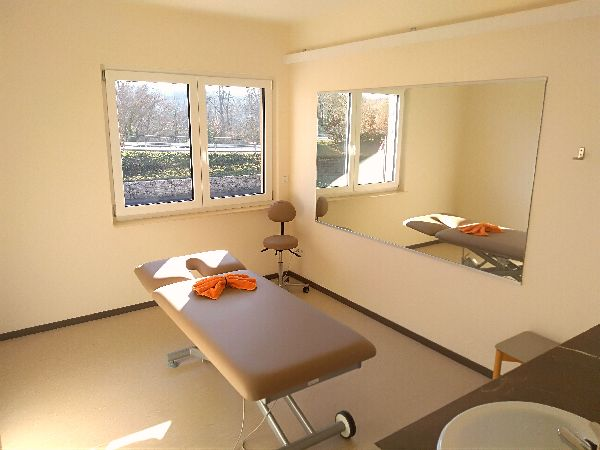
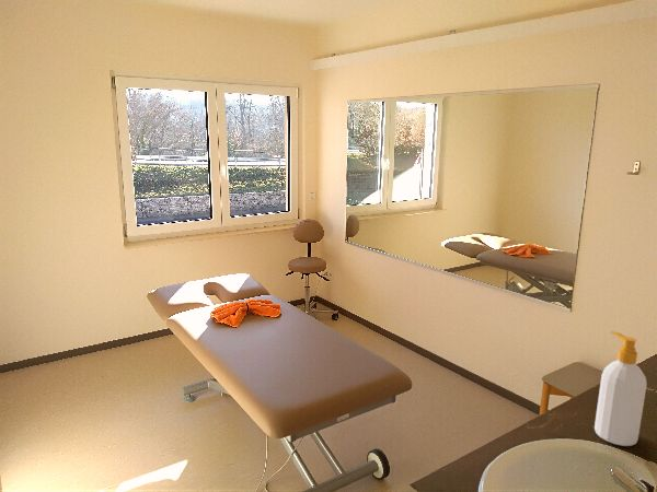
+ soap bottle (621, 387)
